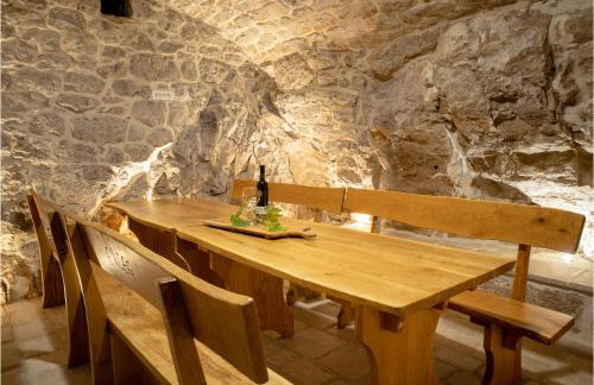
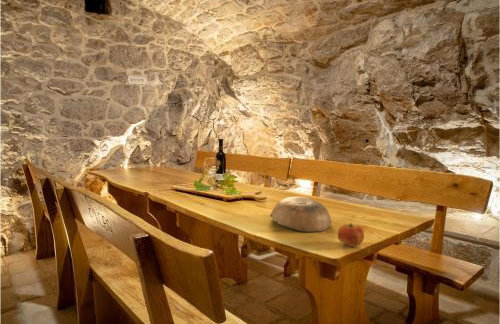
+ apple (350, 233)
+ bowl (299, 210)
